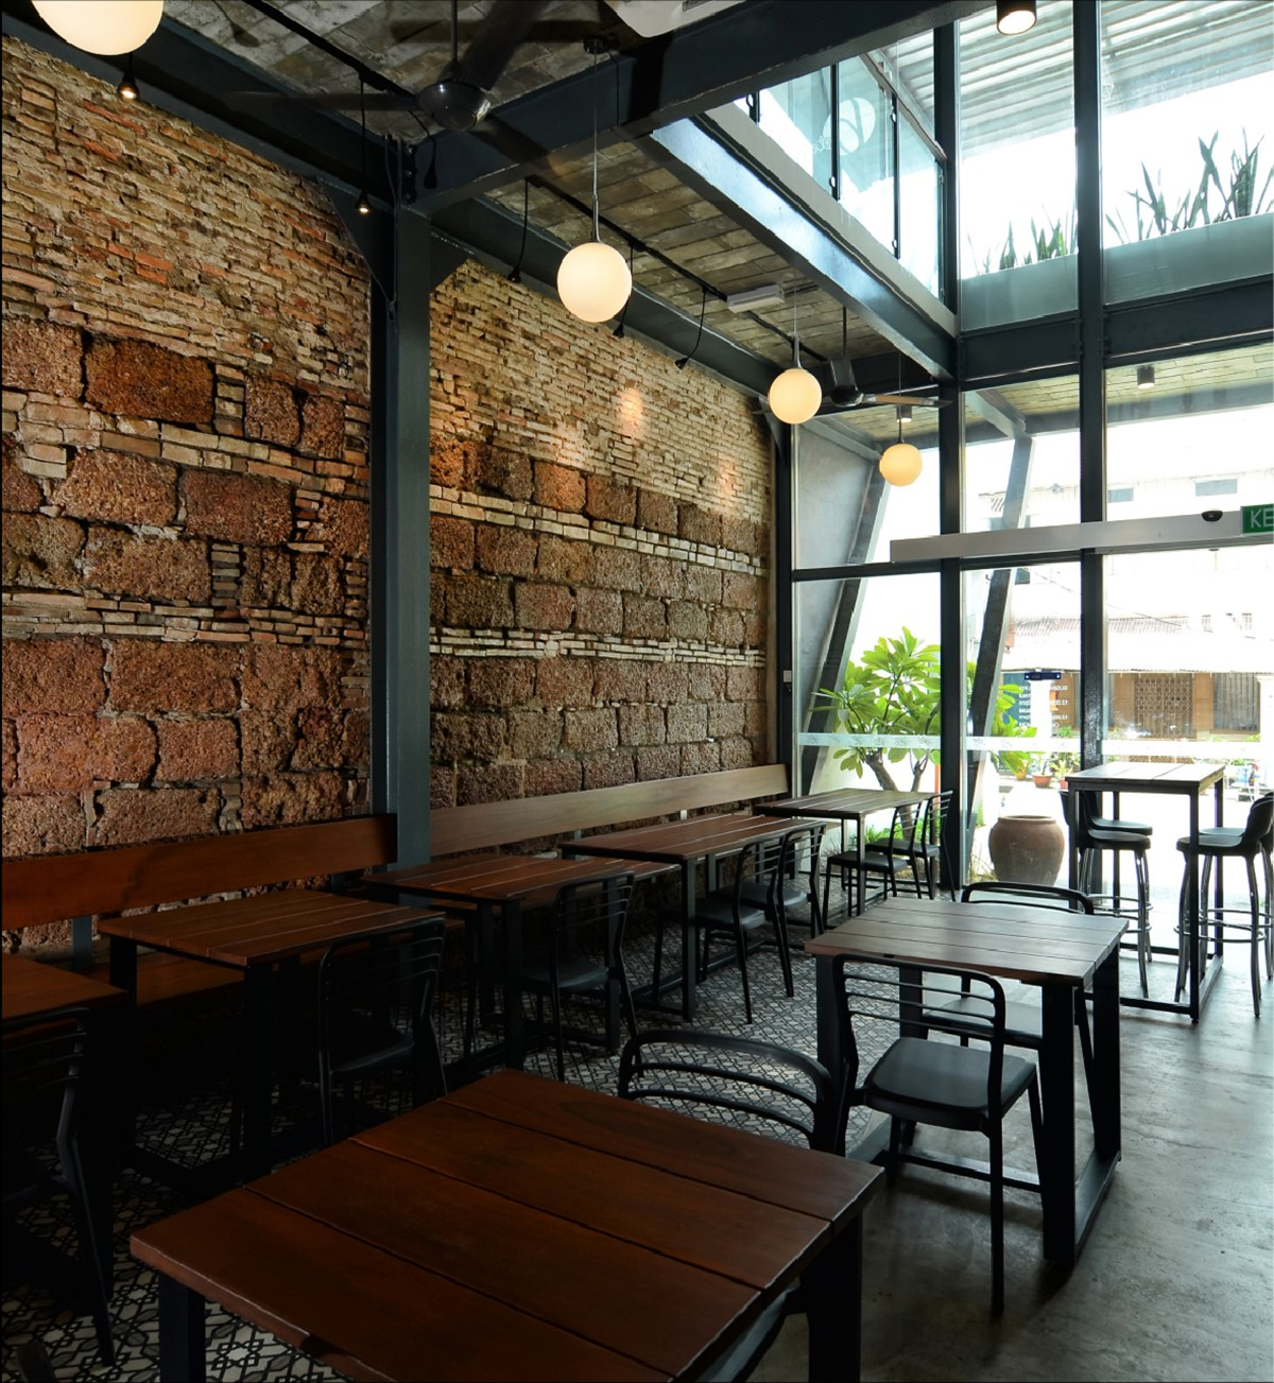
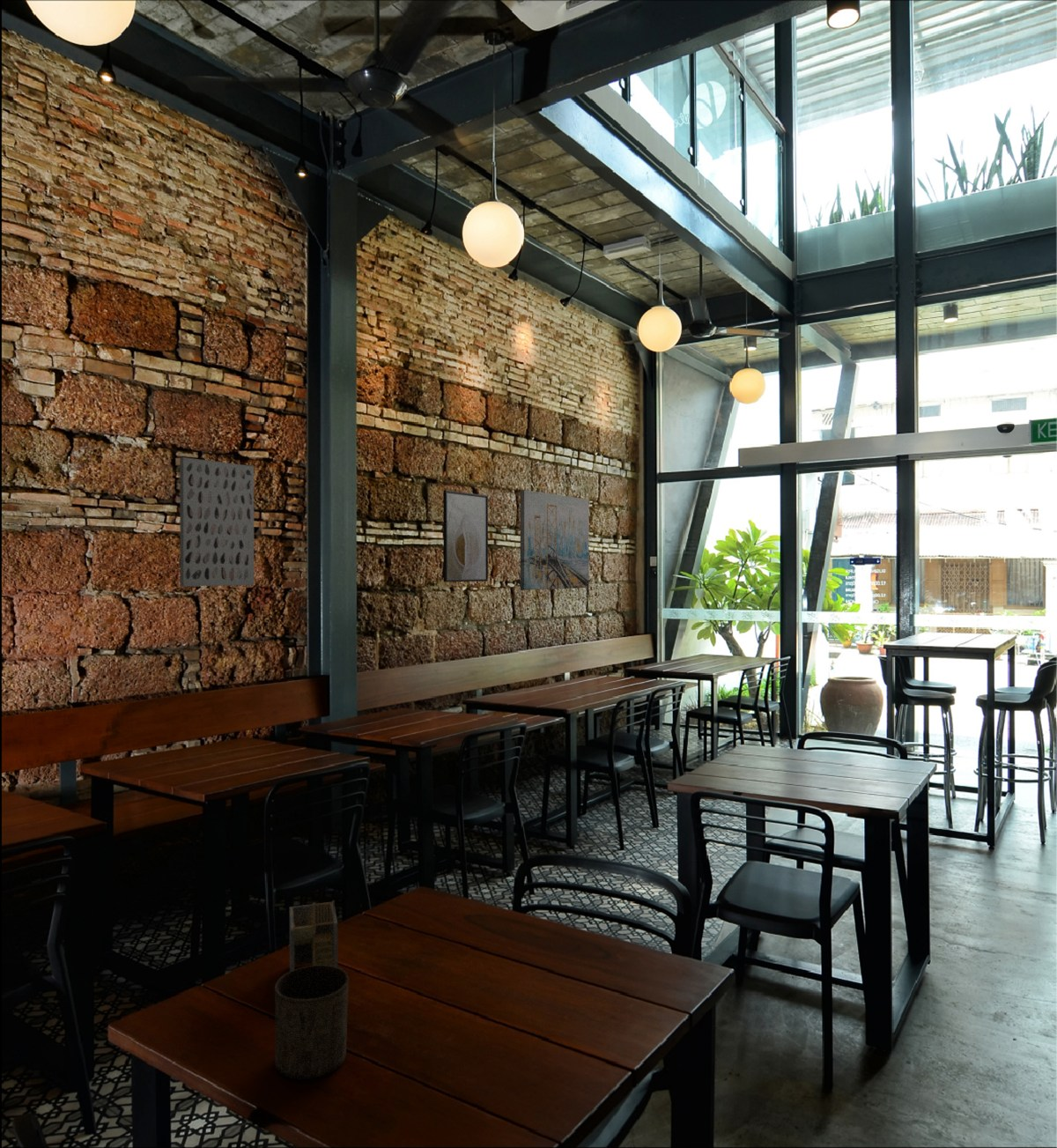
+ cup (312, 1021)
+ wall art (556, 542)
+ wall art (218, 523)
+ napkin holder (313, 934)
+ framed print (466, 537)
